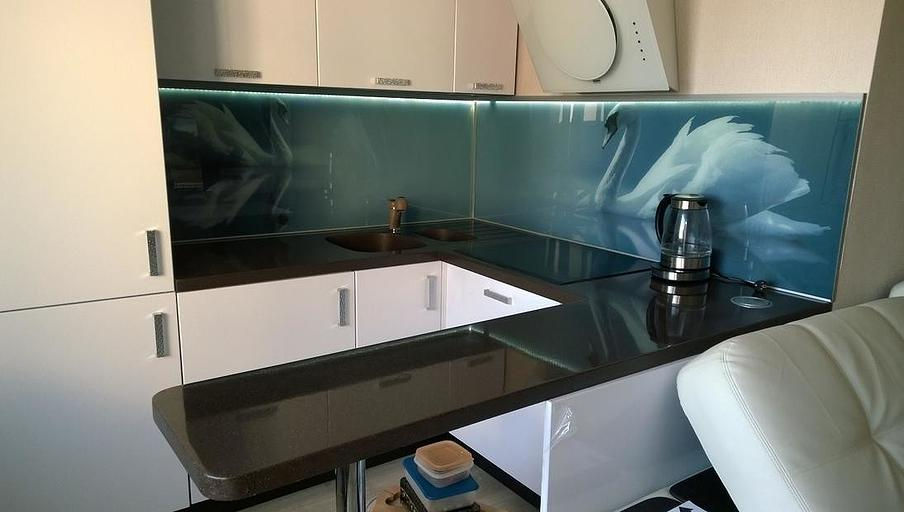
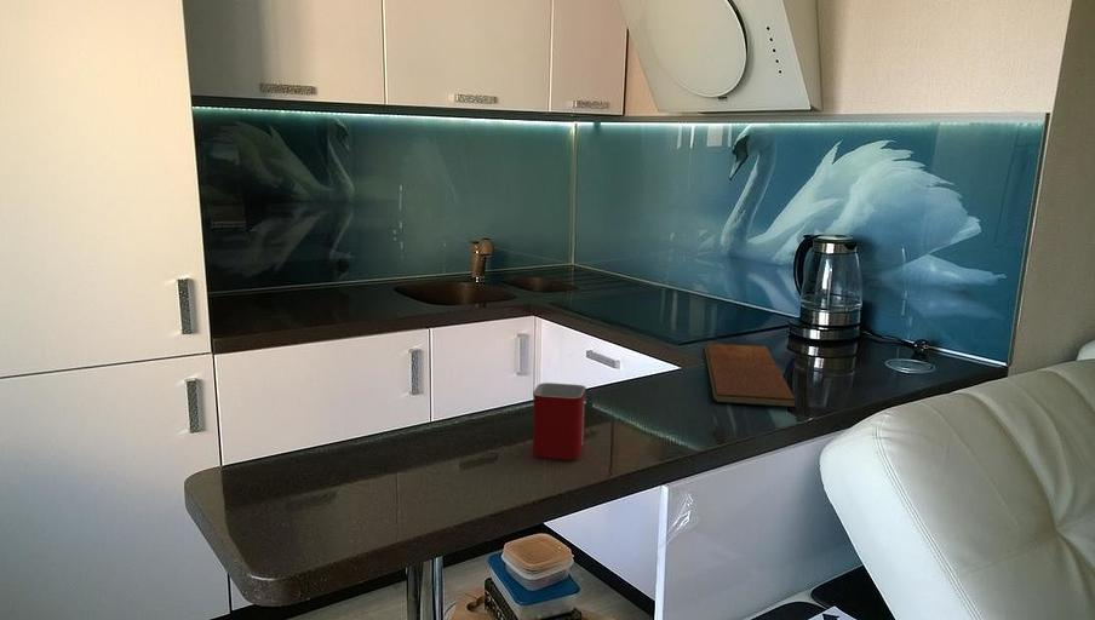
+ mug (561, 417)
+ chopping board (743, 371)
